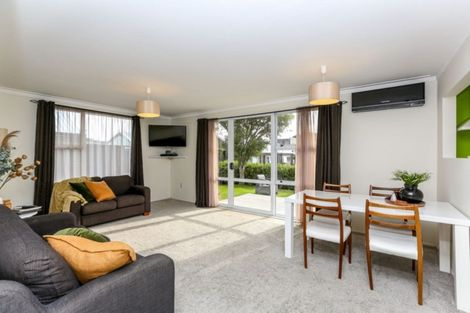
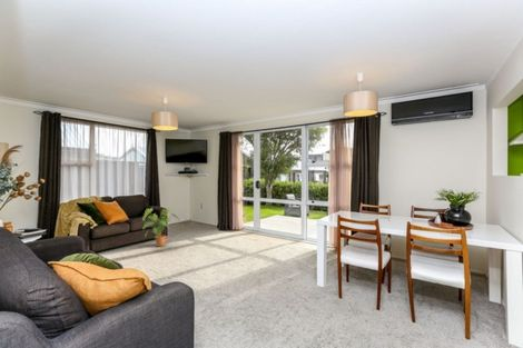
+ house plant (160, 226)
